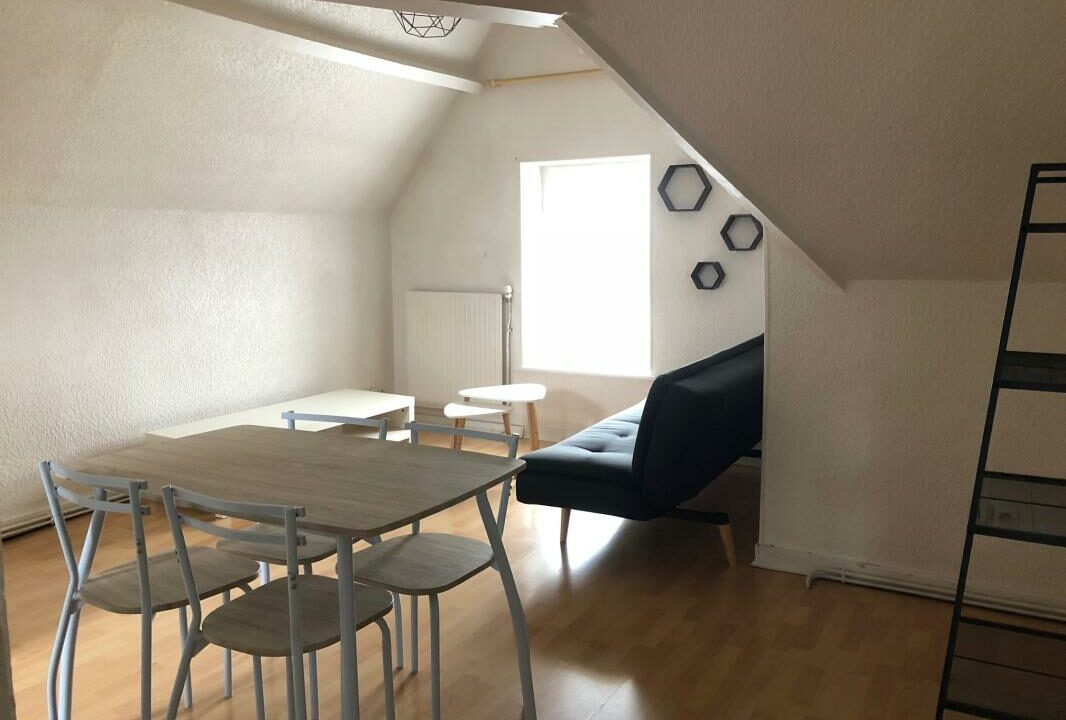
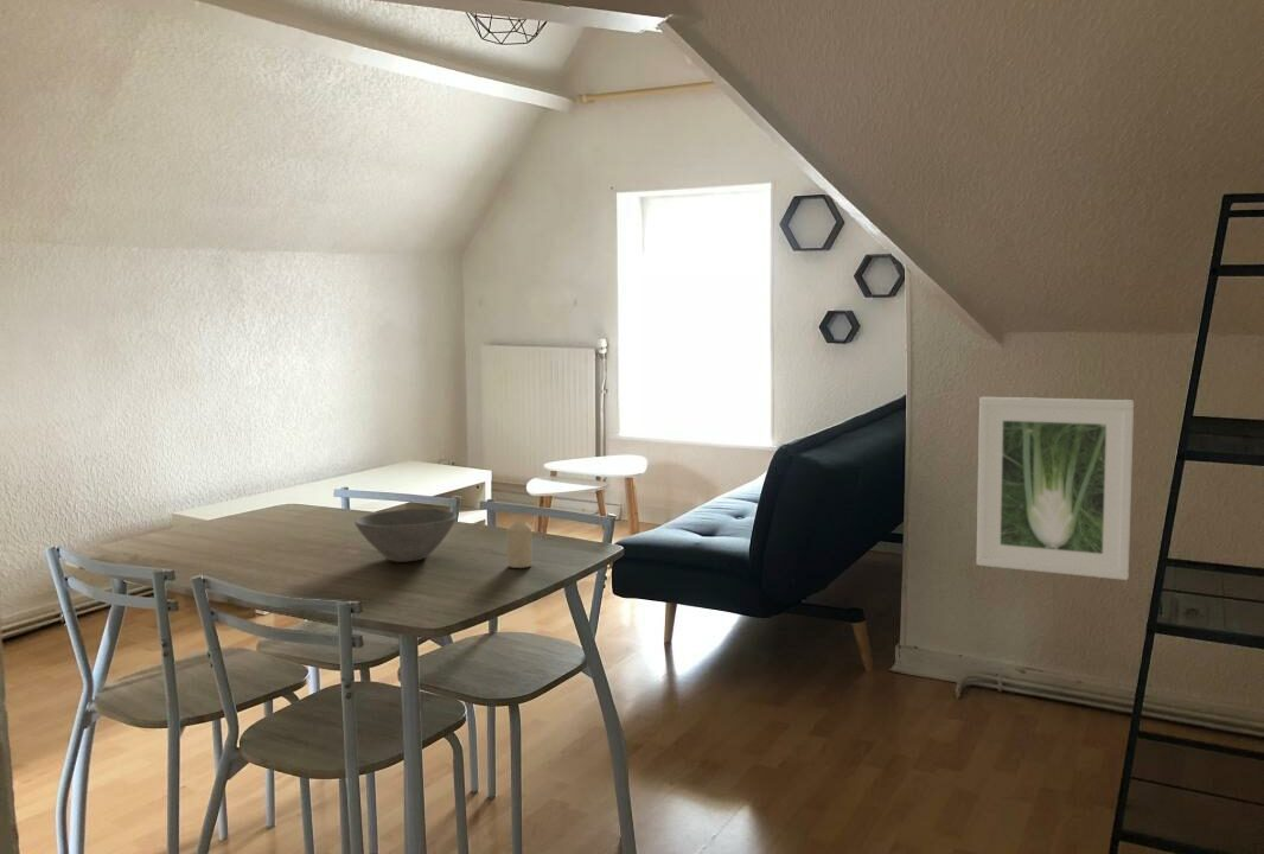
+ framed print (1052, 485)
+ candle (519, 543)
+ bowl (407, 536)
